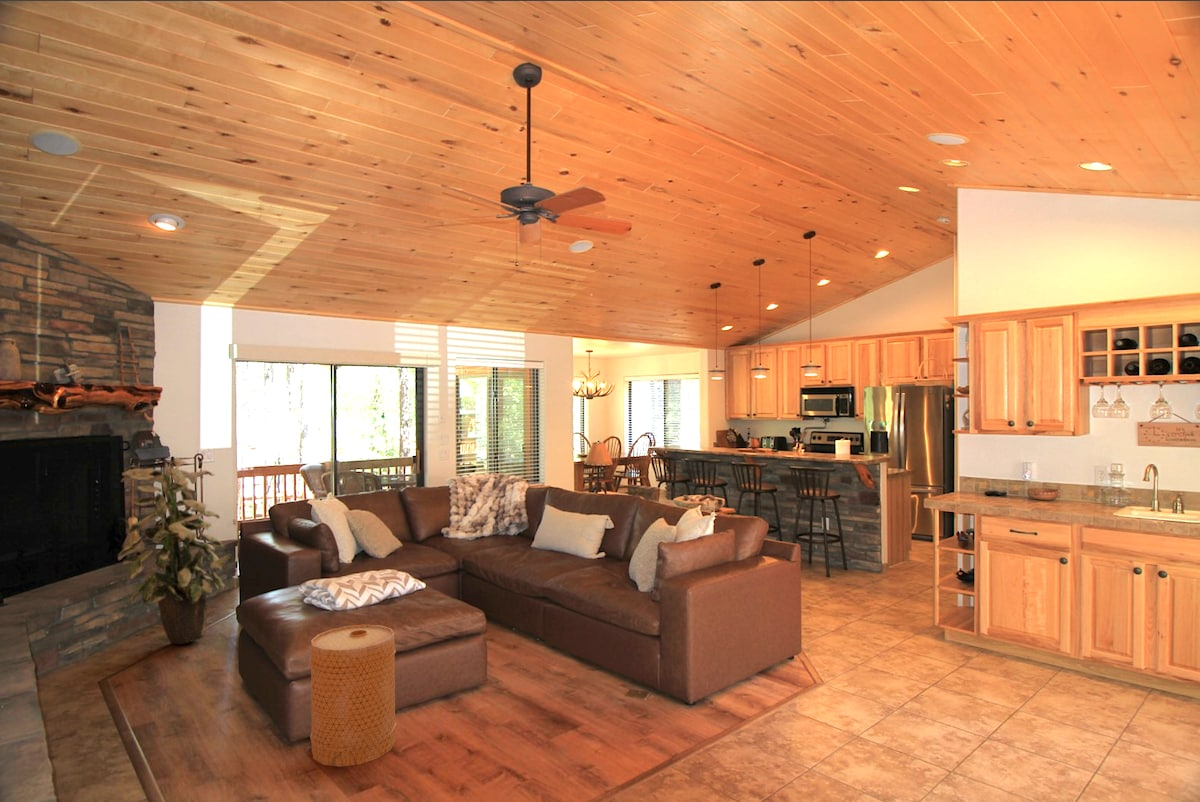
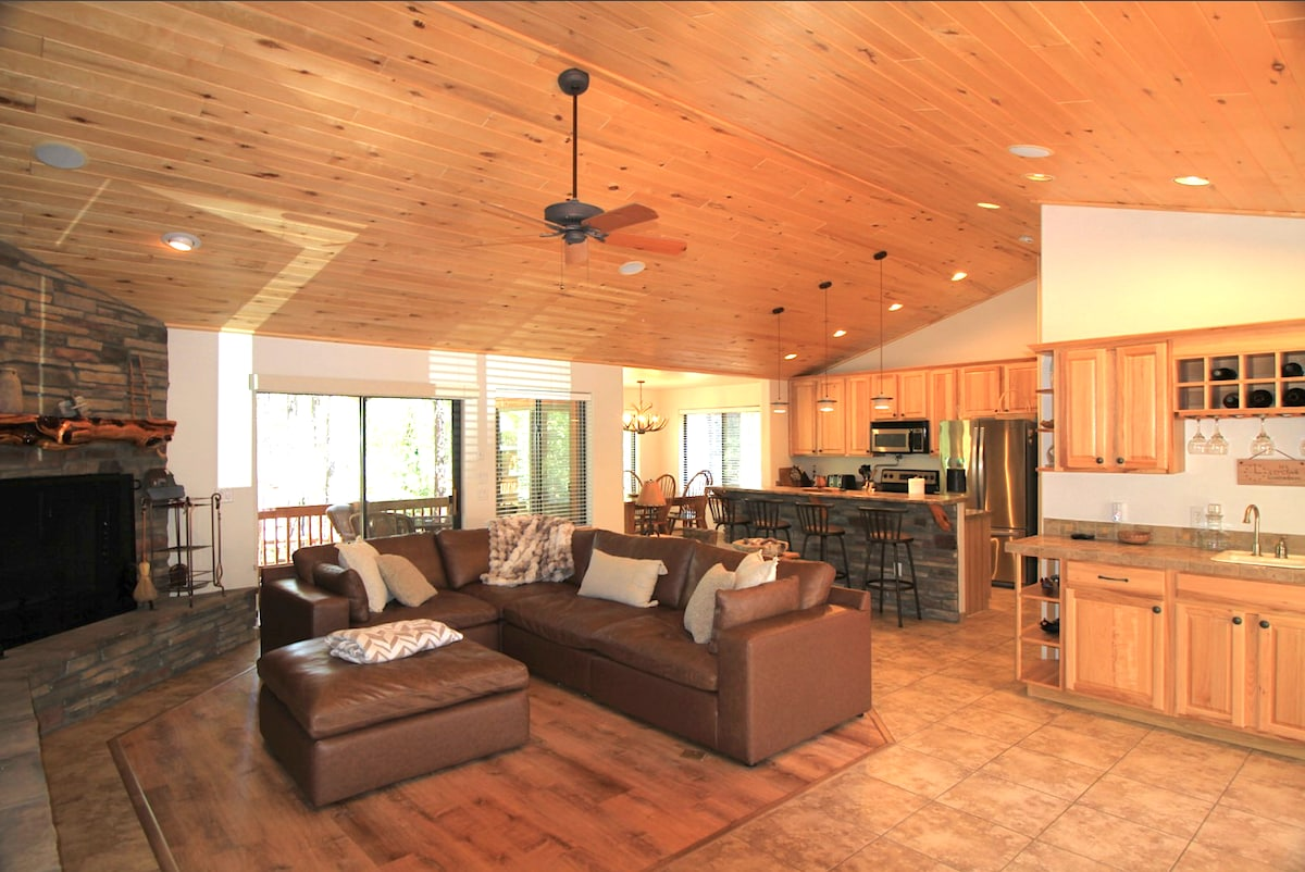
- basket (353, 691)
- indoor plant (174, 550)
